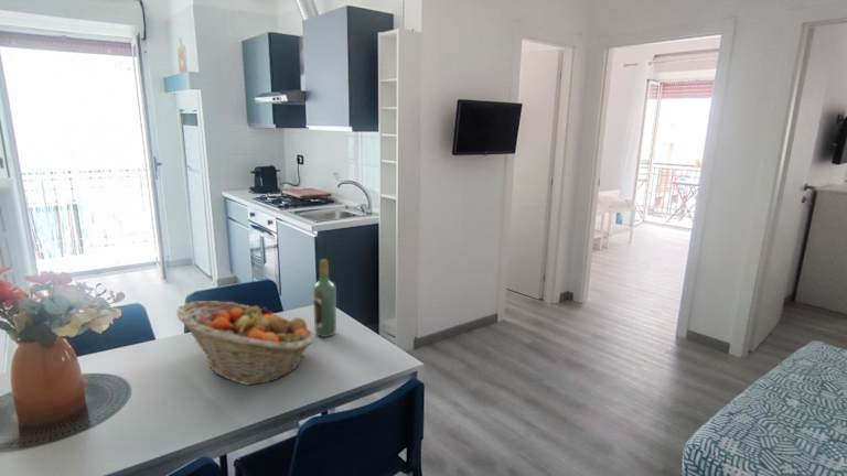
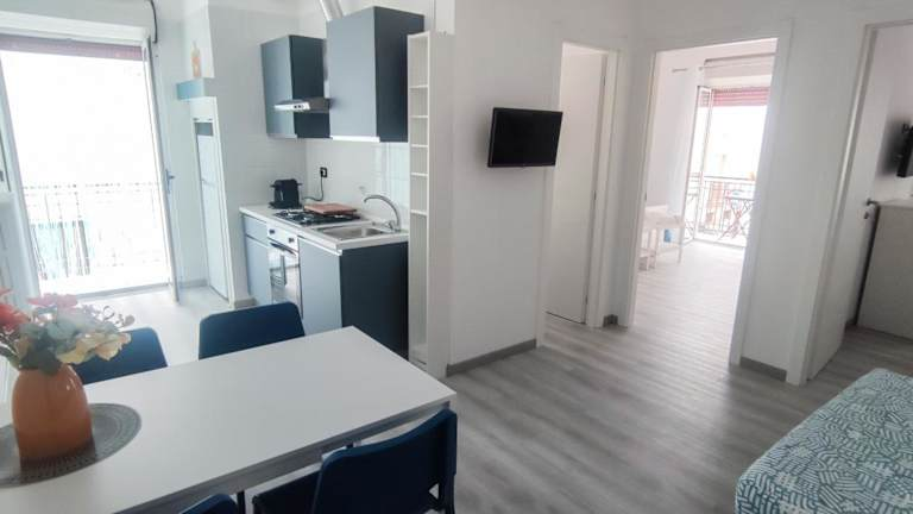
- fruit basket (247, 333)
- wine bottle (324, 298)
